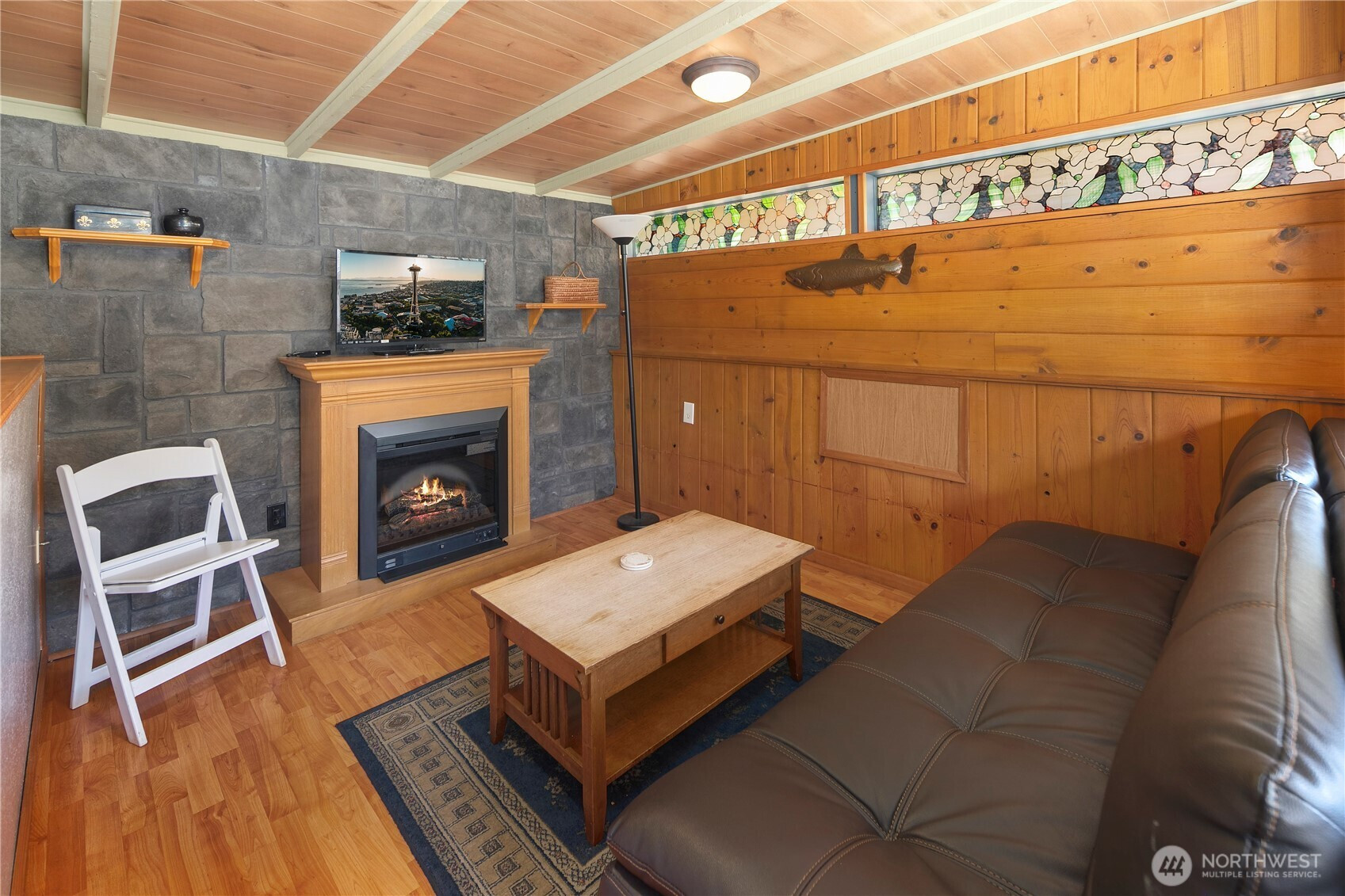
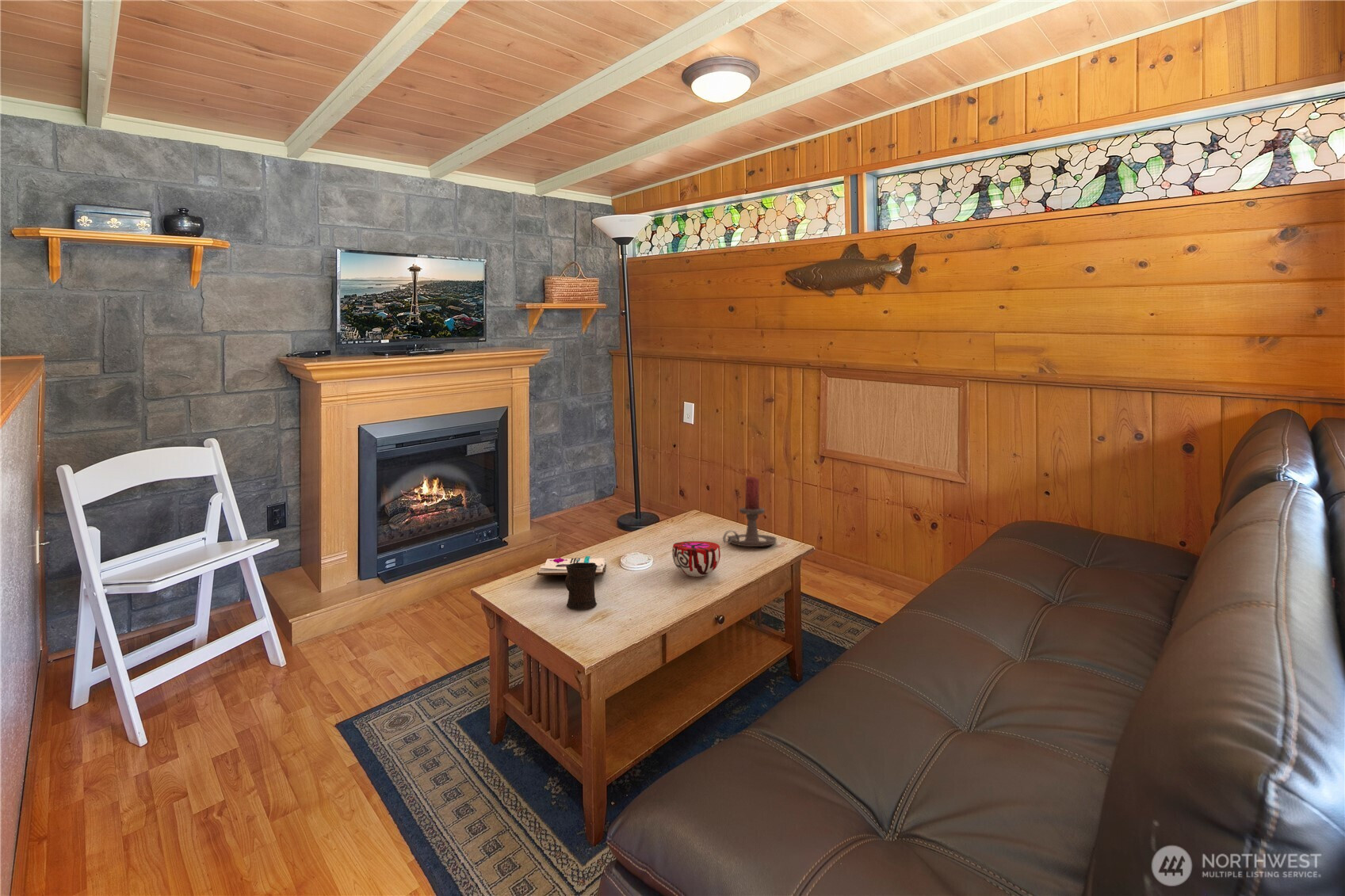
+ book (574, 562)
+ candle holder (747, 509)
+ mug (580, 585)
+ decorative bowl (696, 560)
